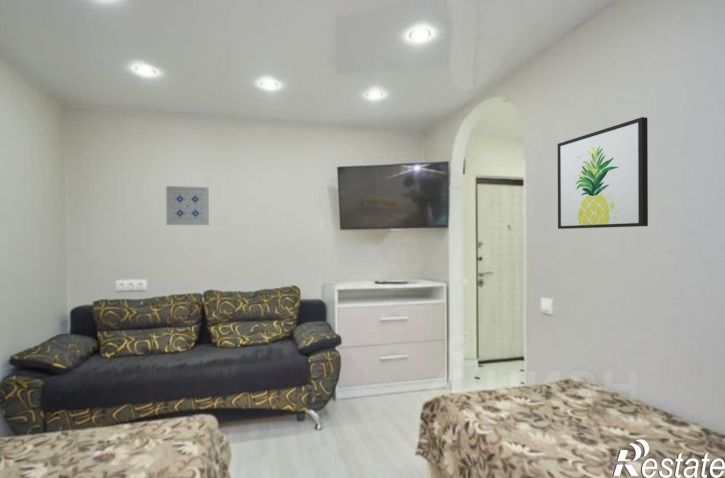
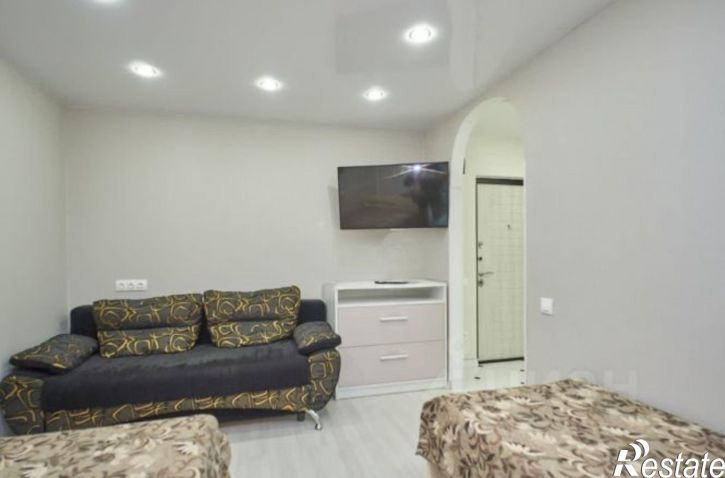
- wall art (597, 180)
- wall art (187, 205)
